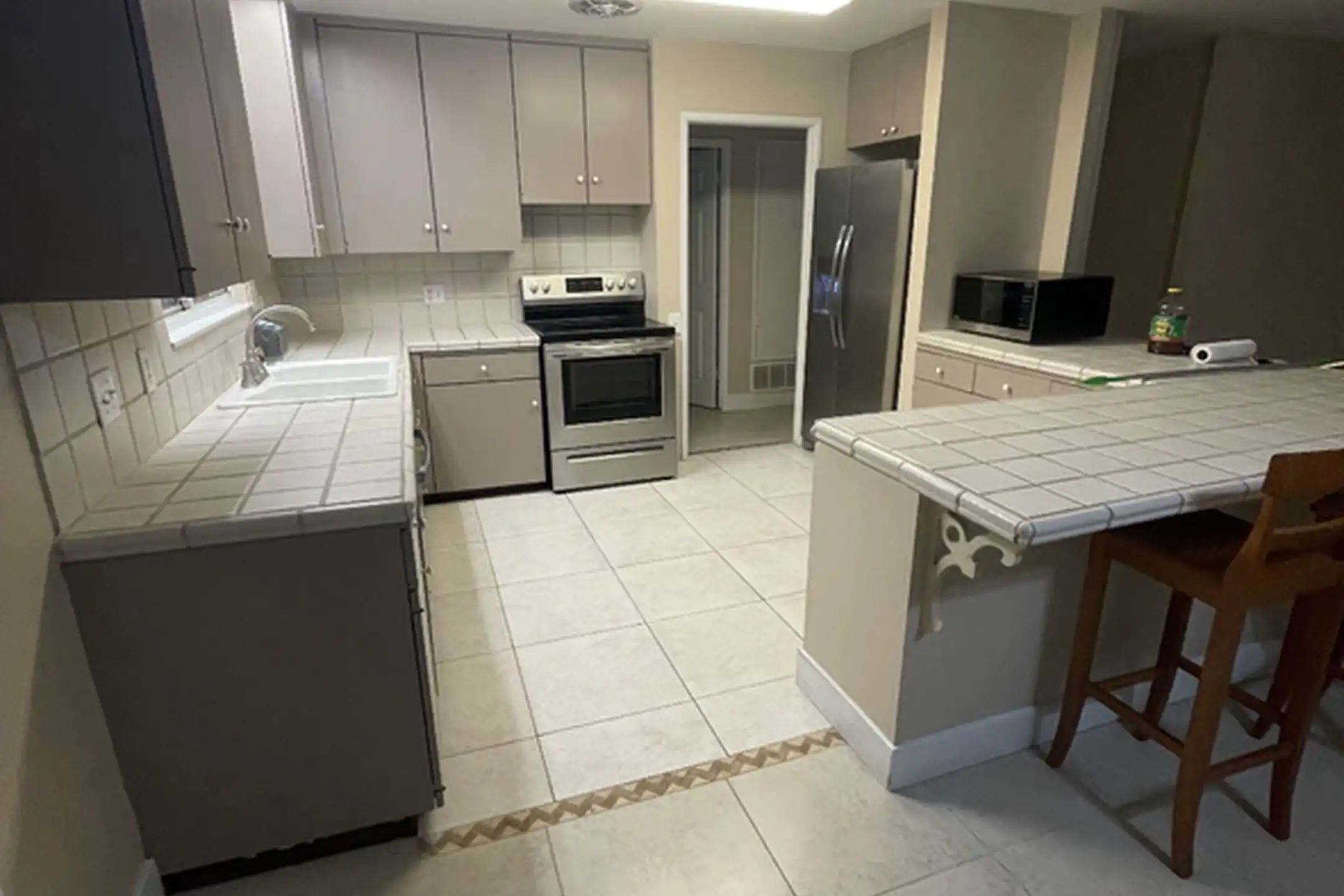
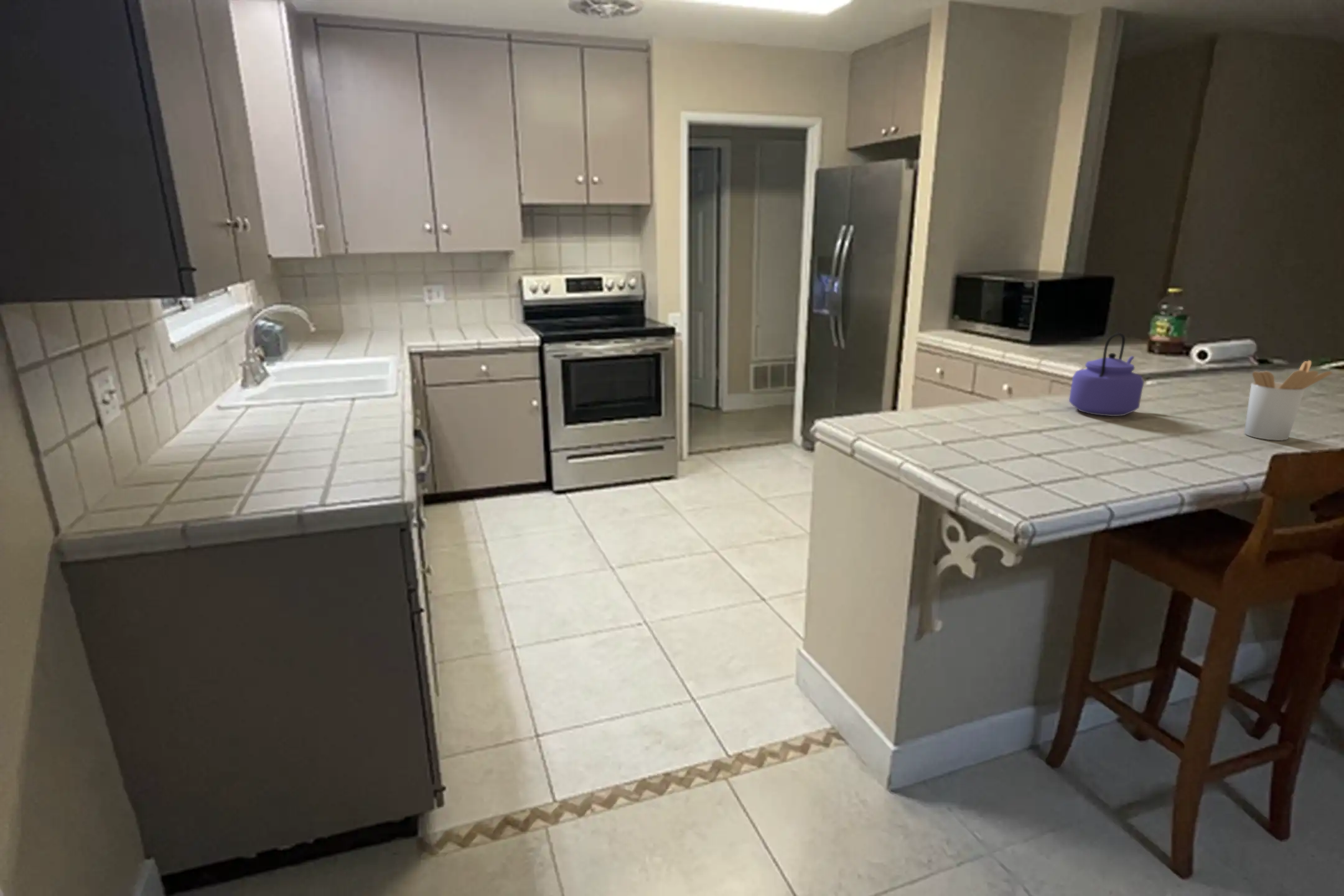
+ kettle (1114, 371)
+ utensil holder (1284, 401)
